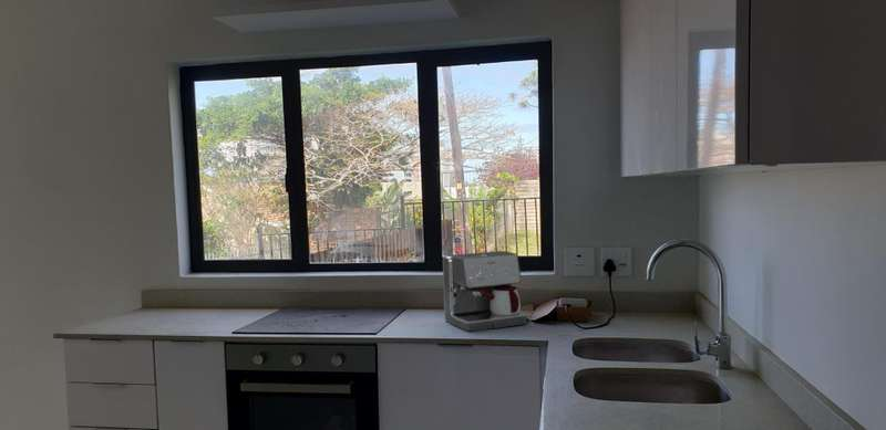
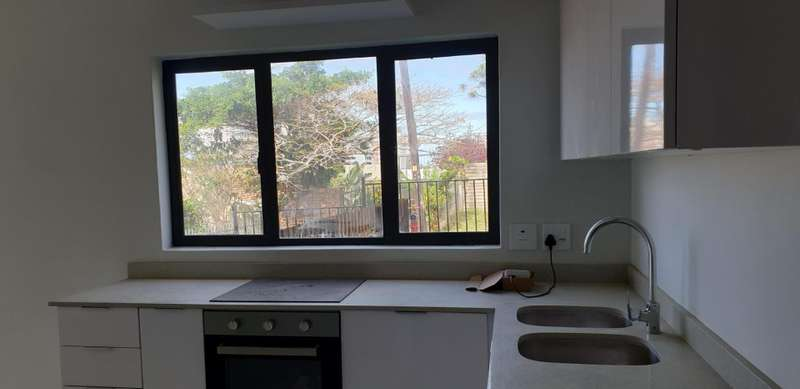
- coffee maker (484, 289)
